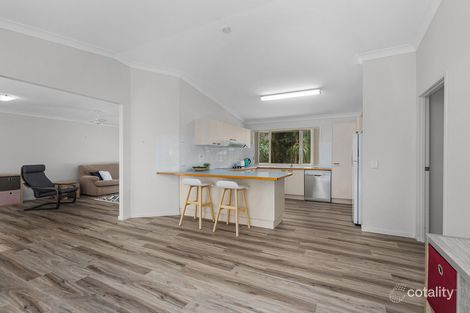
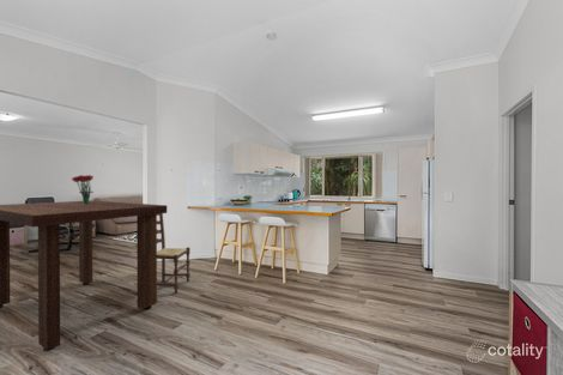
+ bouquet (84, 189)
+ dining table (79, 256)
+ dining chair (169, 248)
